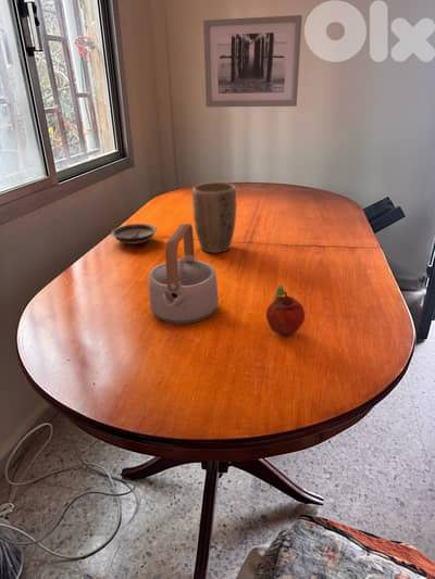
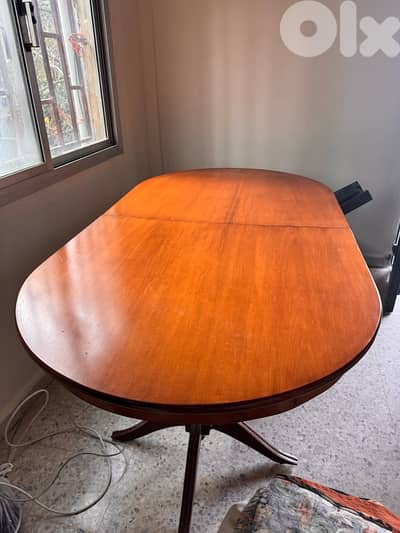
- fruit (284, 310)
- teapot (181, 275)
- saucer (134, 235)
- wall art (250, 64)
- plant pot (214, 218)
